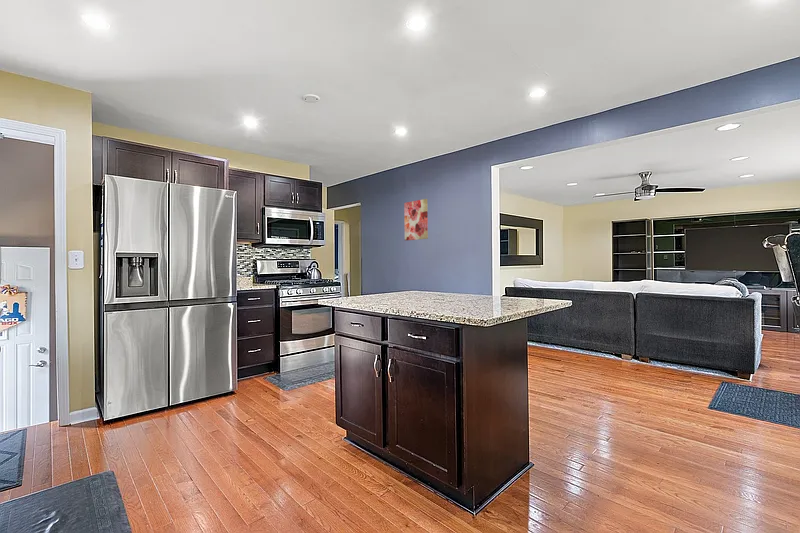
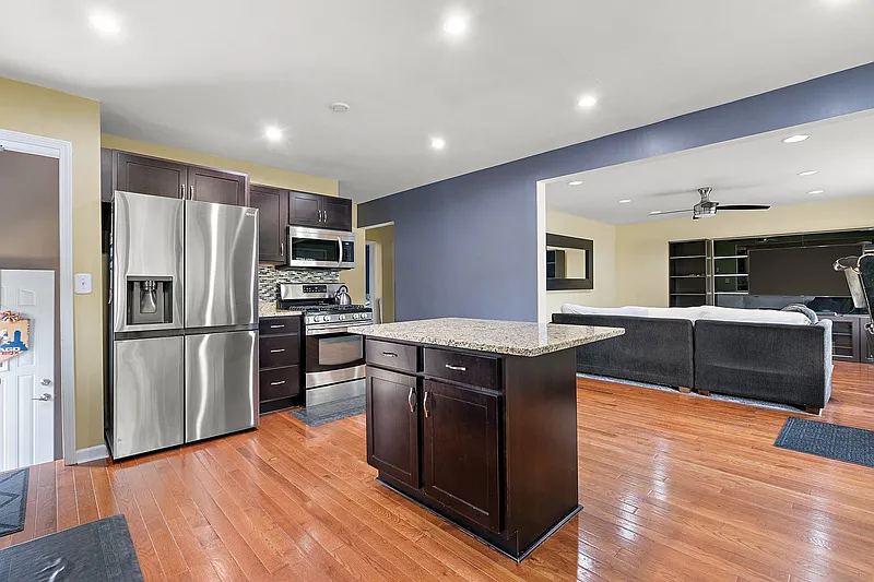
- wall art (415, 220)
